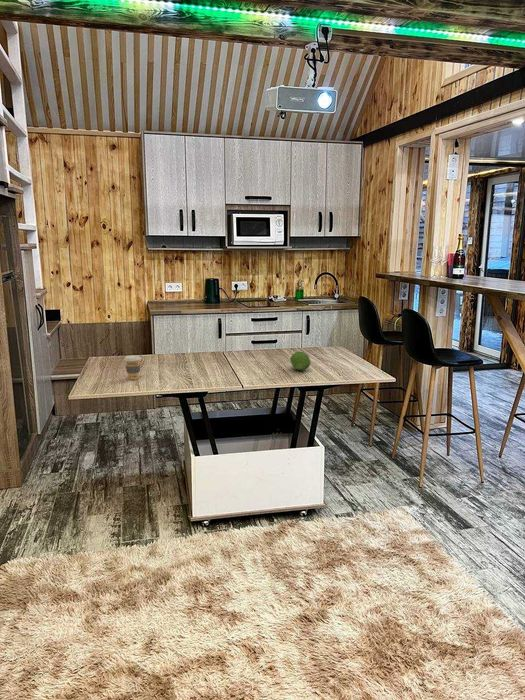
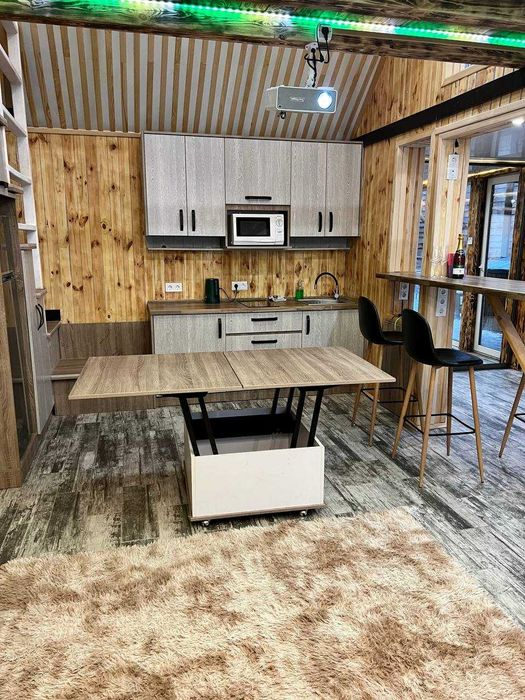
- coffee cup (132, 367)
- fruit (299, 360)
